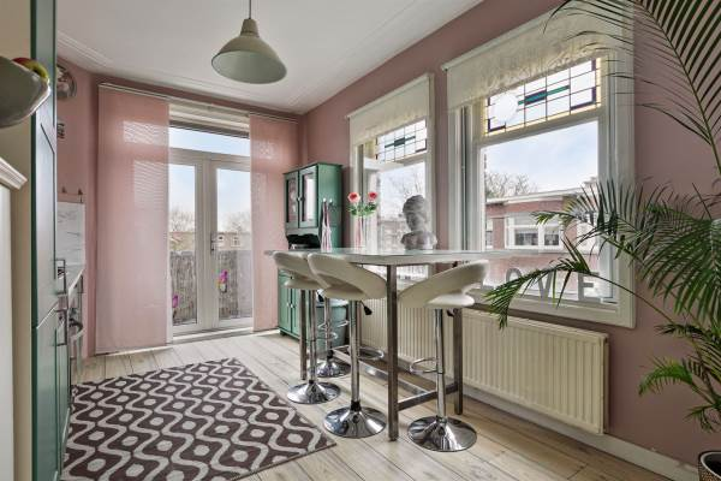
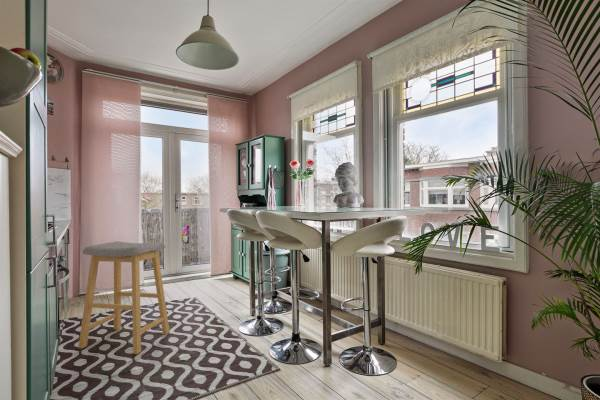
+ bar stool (126, 292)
